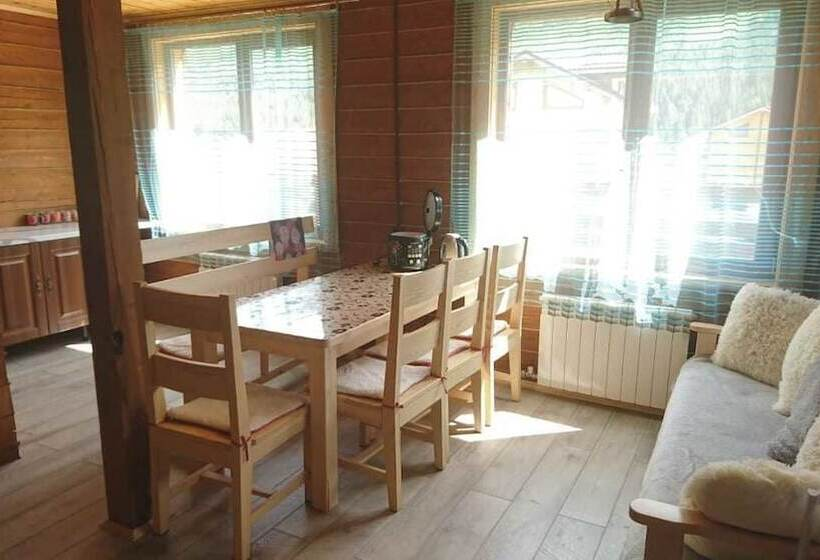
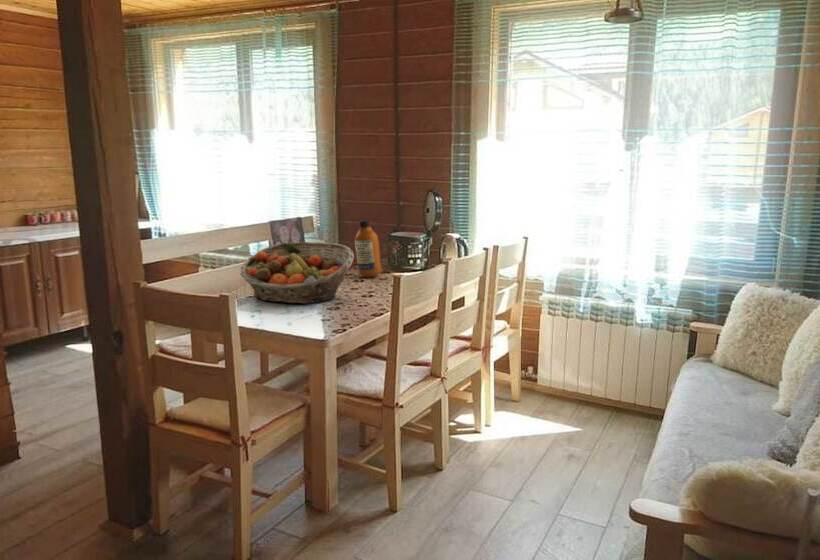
+ bottle (368, 248)
+ fruit basket (297, 271)
